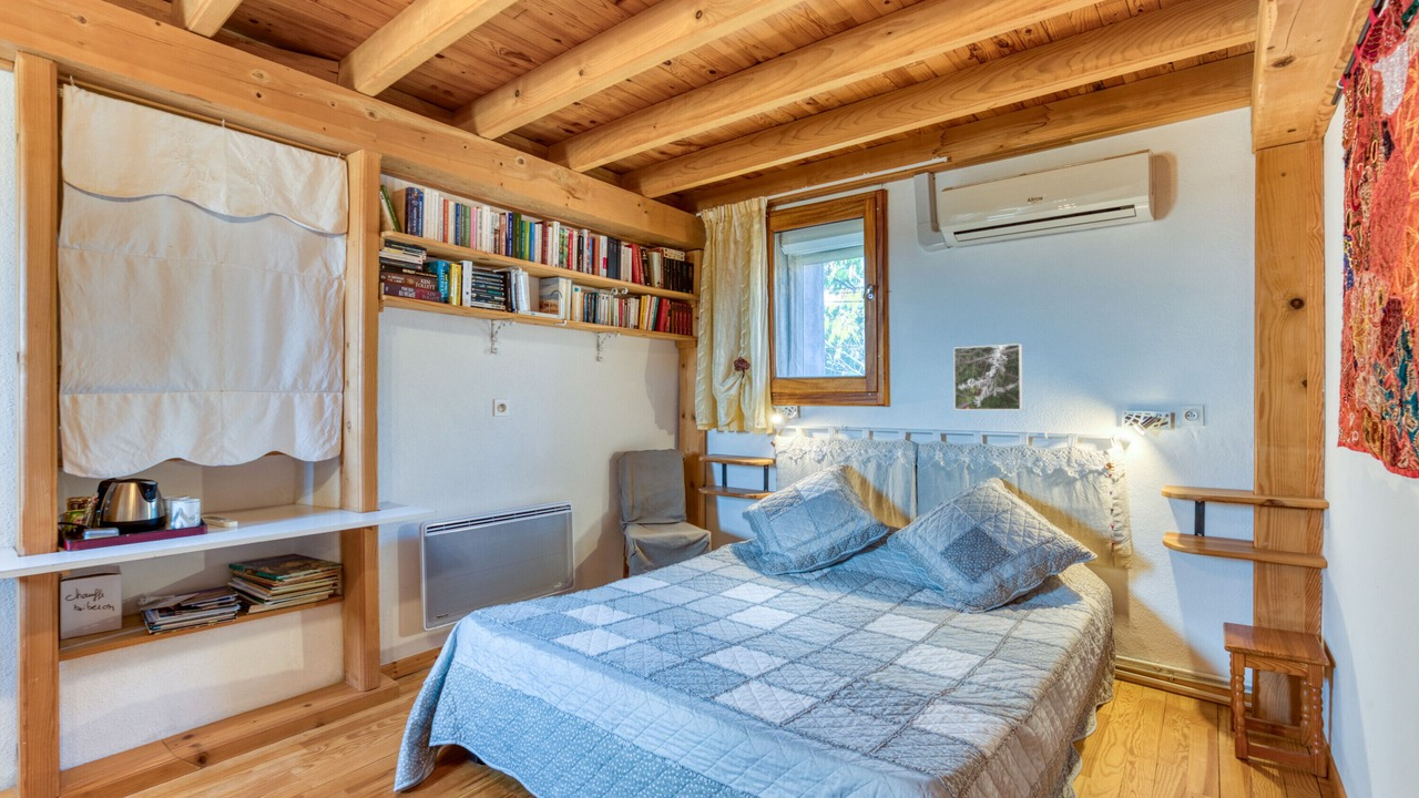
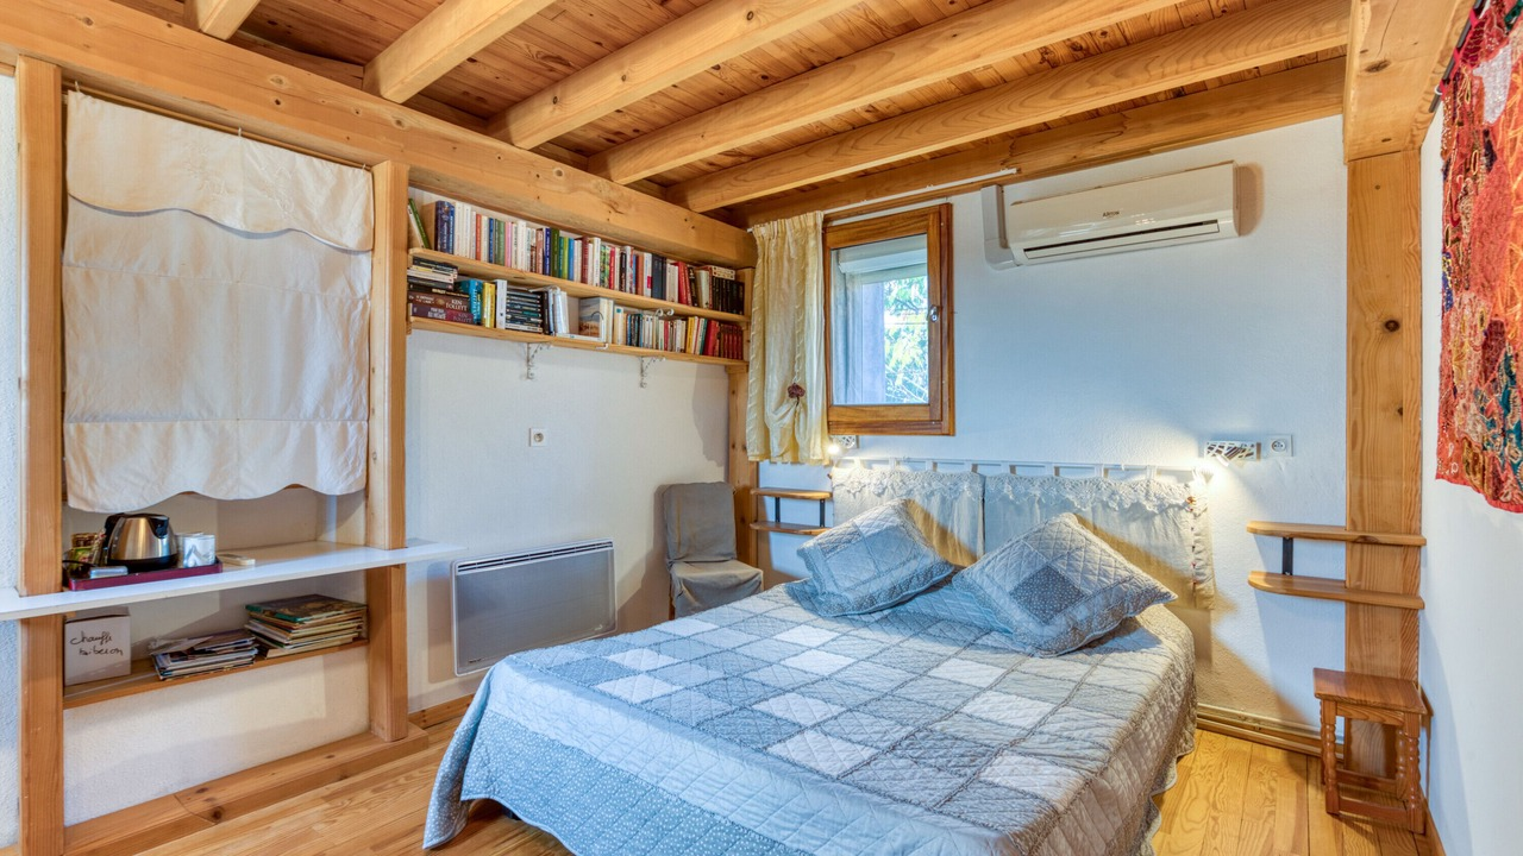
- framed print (987, 378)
